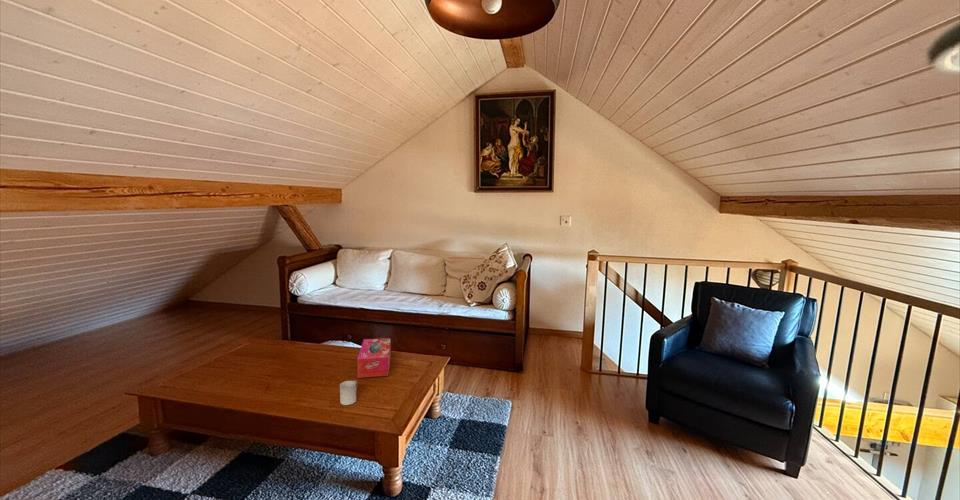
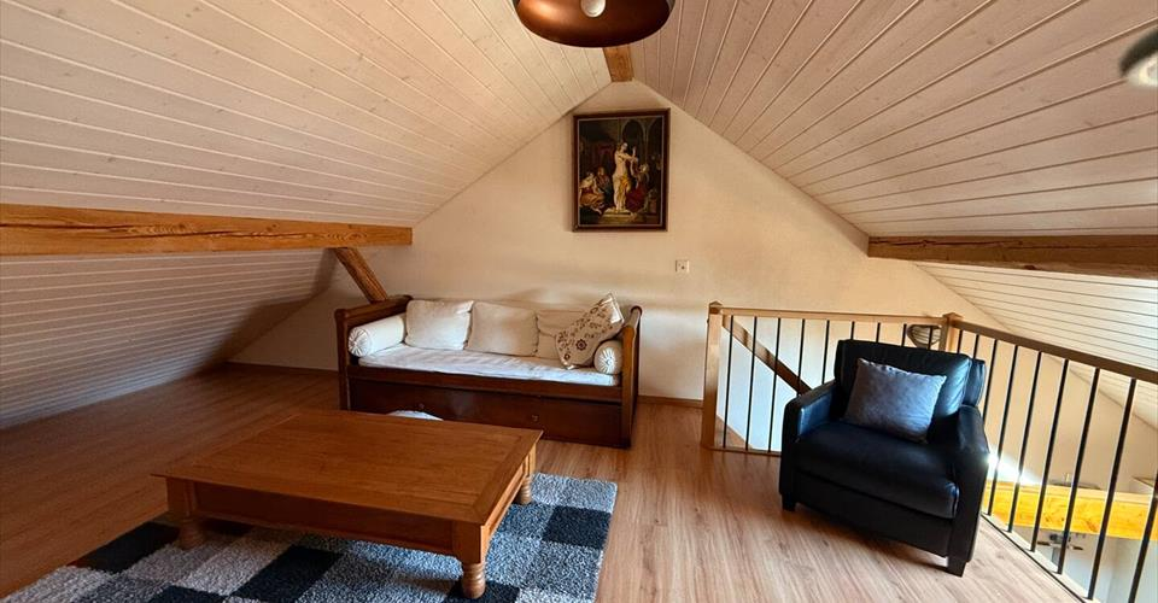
- tissue box (375, 356)
- cup (350, 391)
